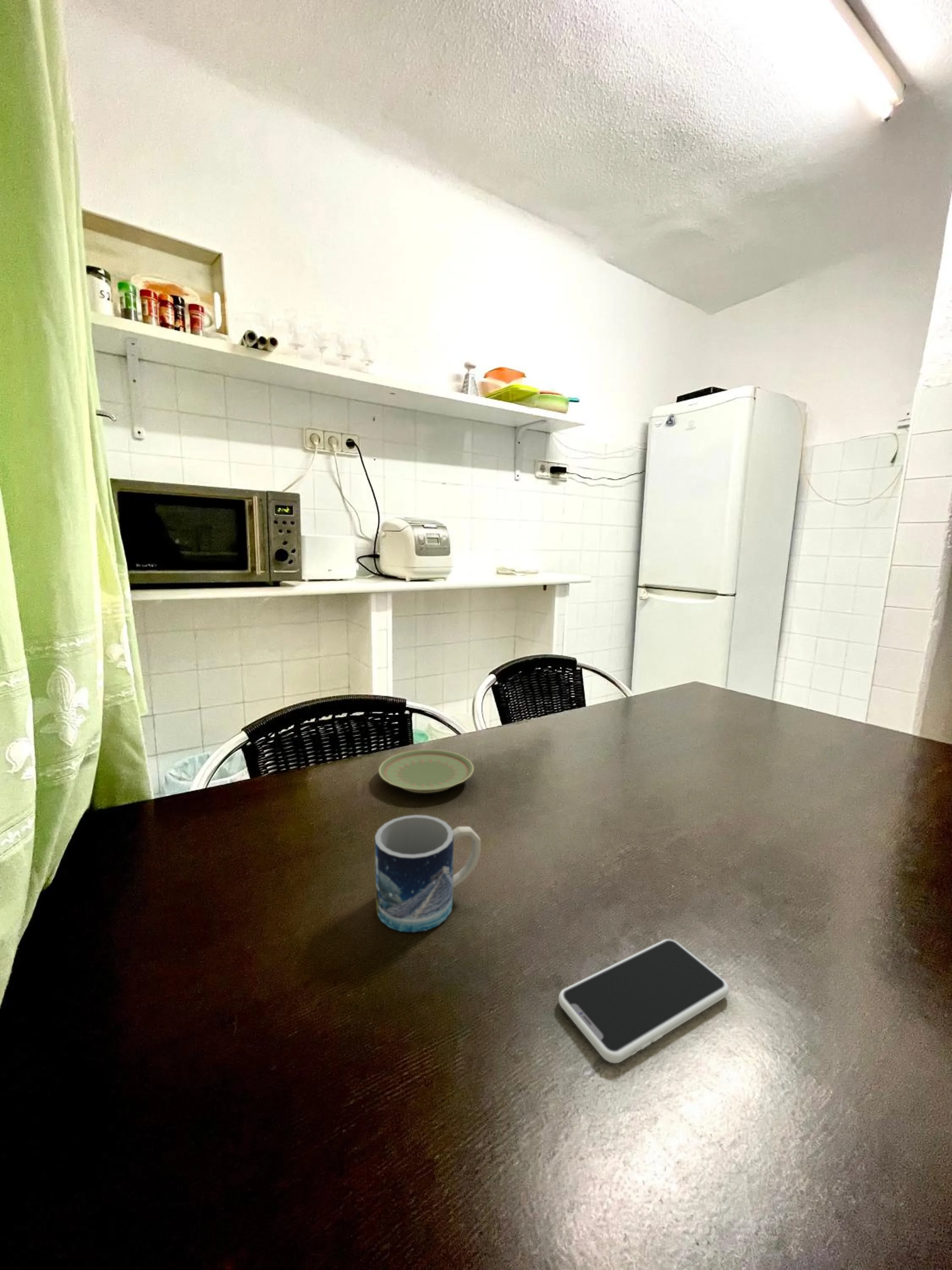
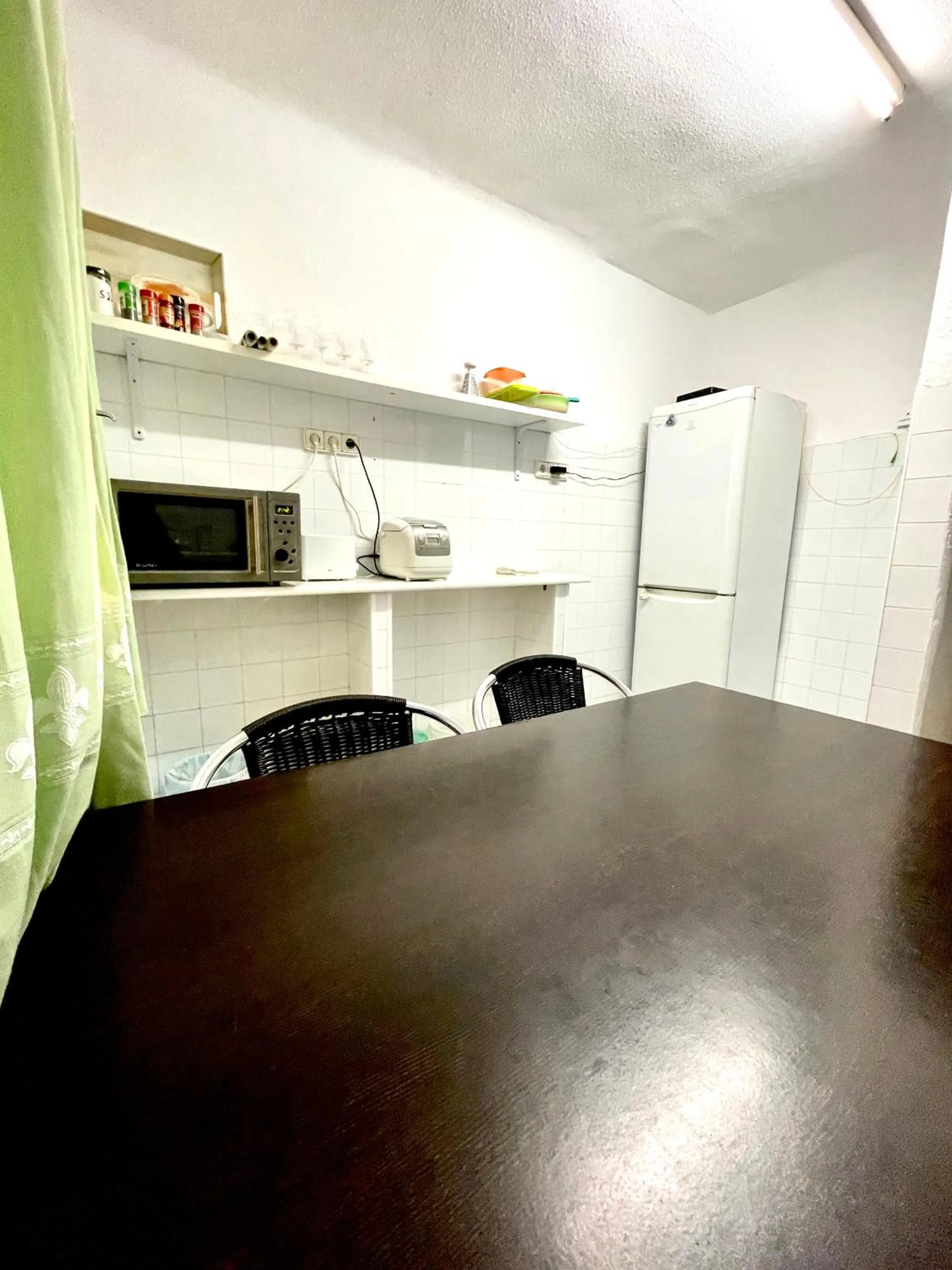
- smartphone (645, 993)
- mug (430, 867)
- plate (426, 773)
